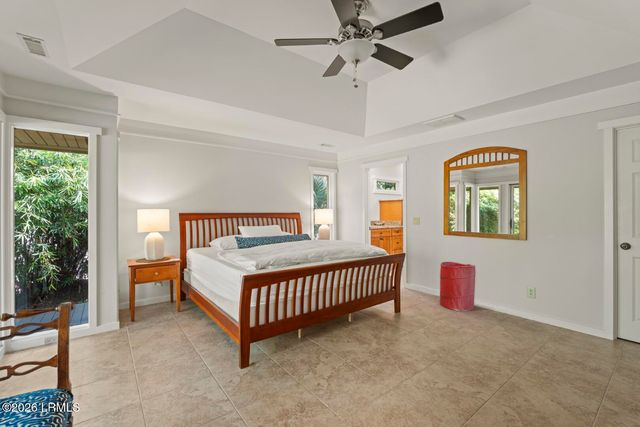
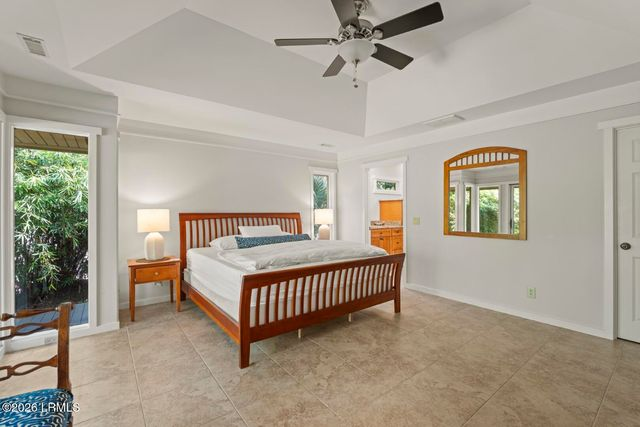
- laundry hamper (457, 284)
